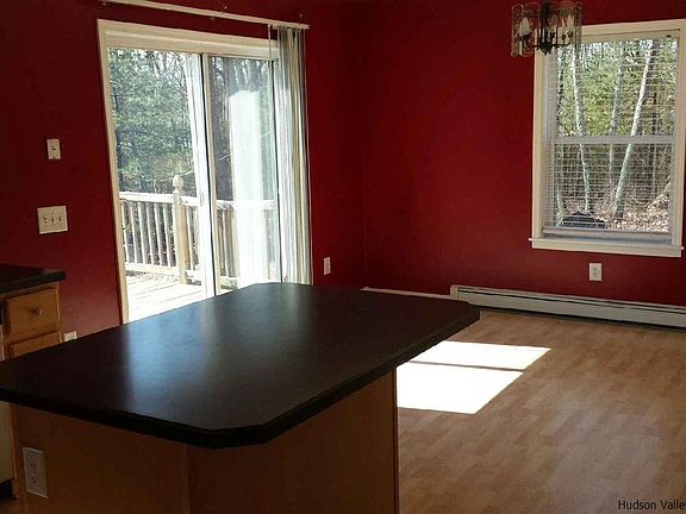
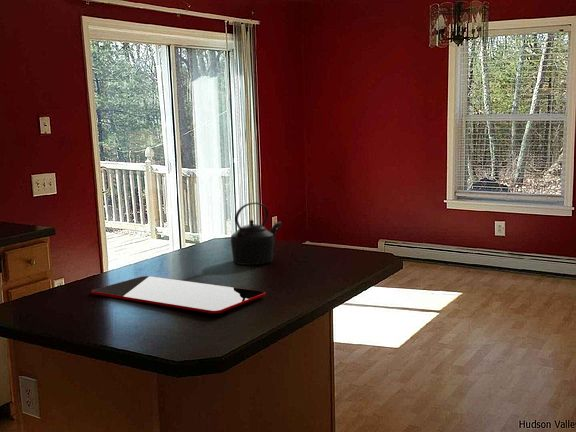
+ kettle (259, 230)
+ cutting board (176, 293)
